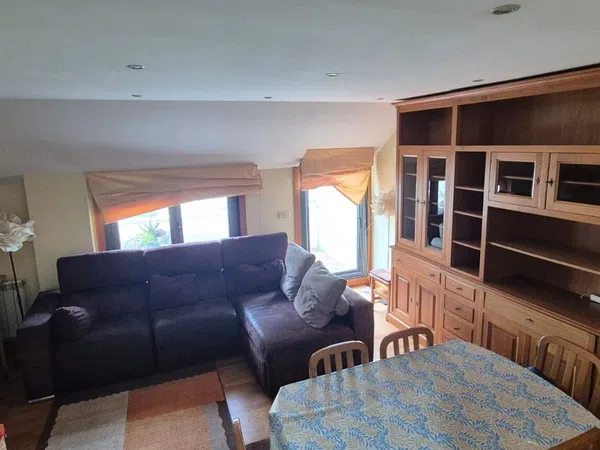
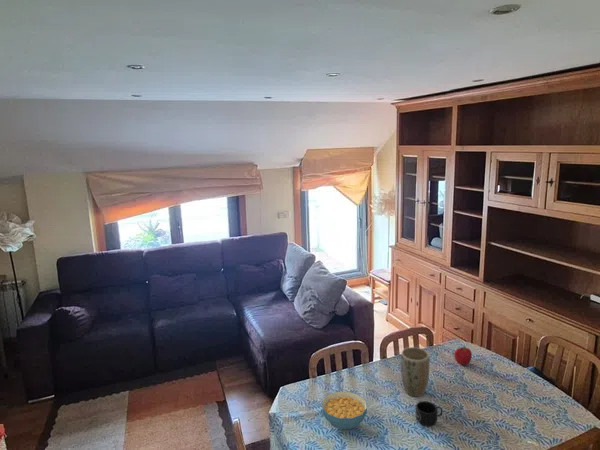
+ fruit (462, 355)
+ cereal bowl (344, 414)
+ mug (429, 413)
+ plant pot (414, 372)
